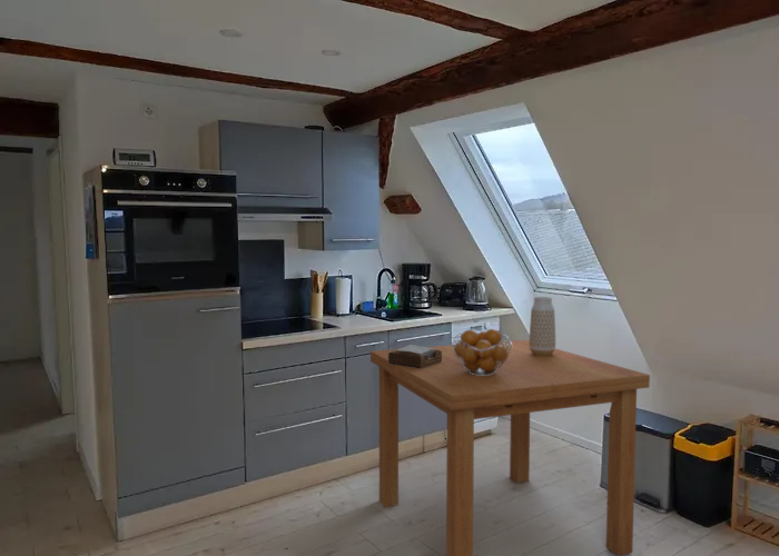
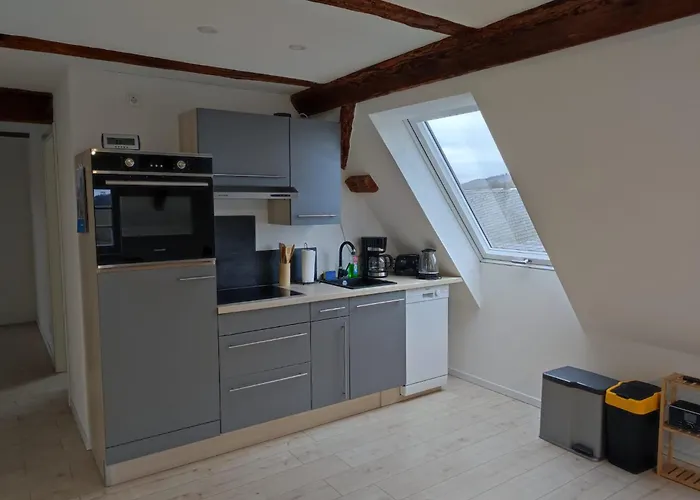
- vase (542, 325)
- napkin holder (414, 355)
- dining table (510, 446)
- fruit basket (481, 350)
